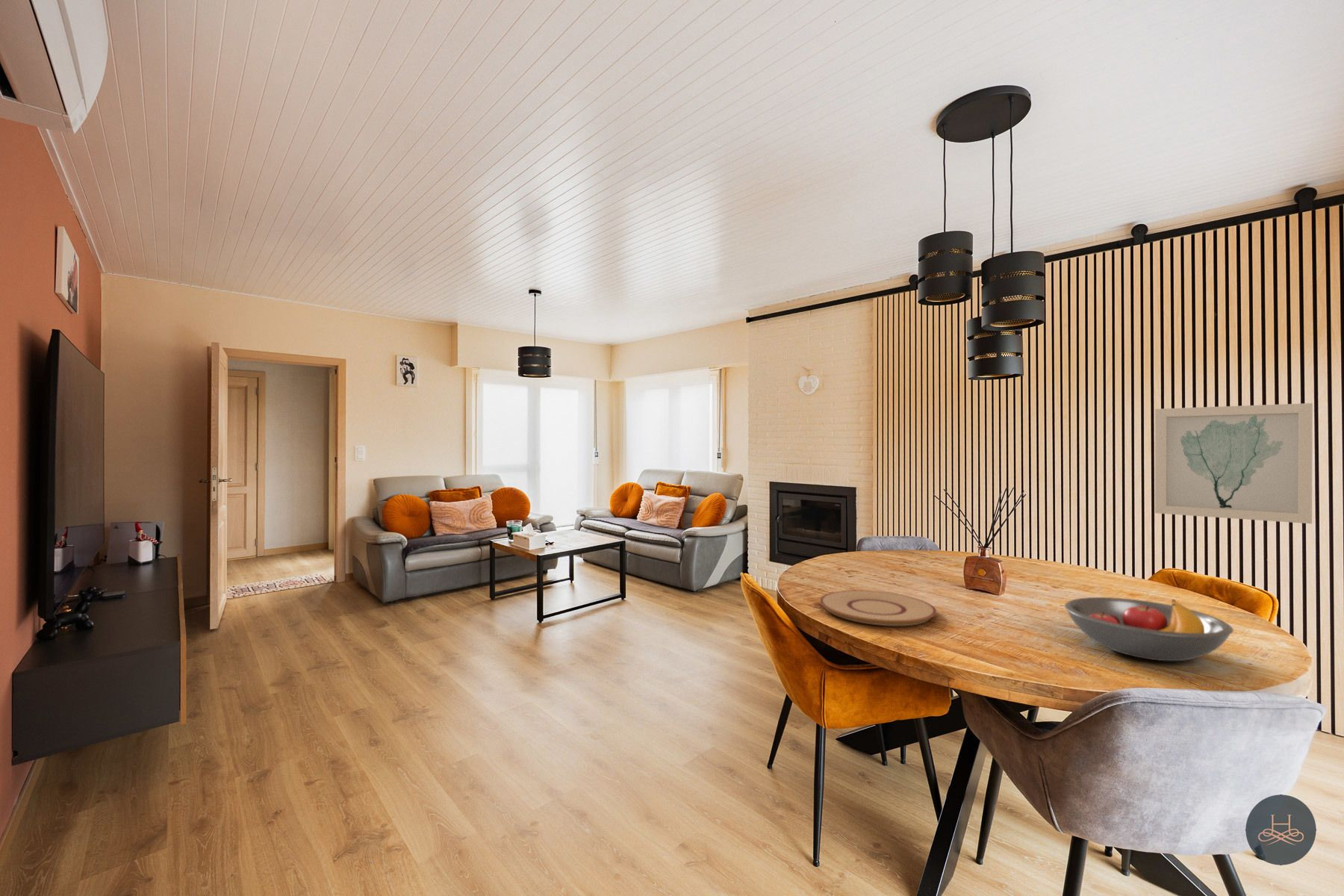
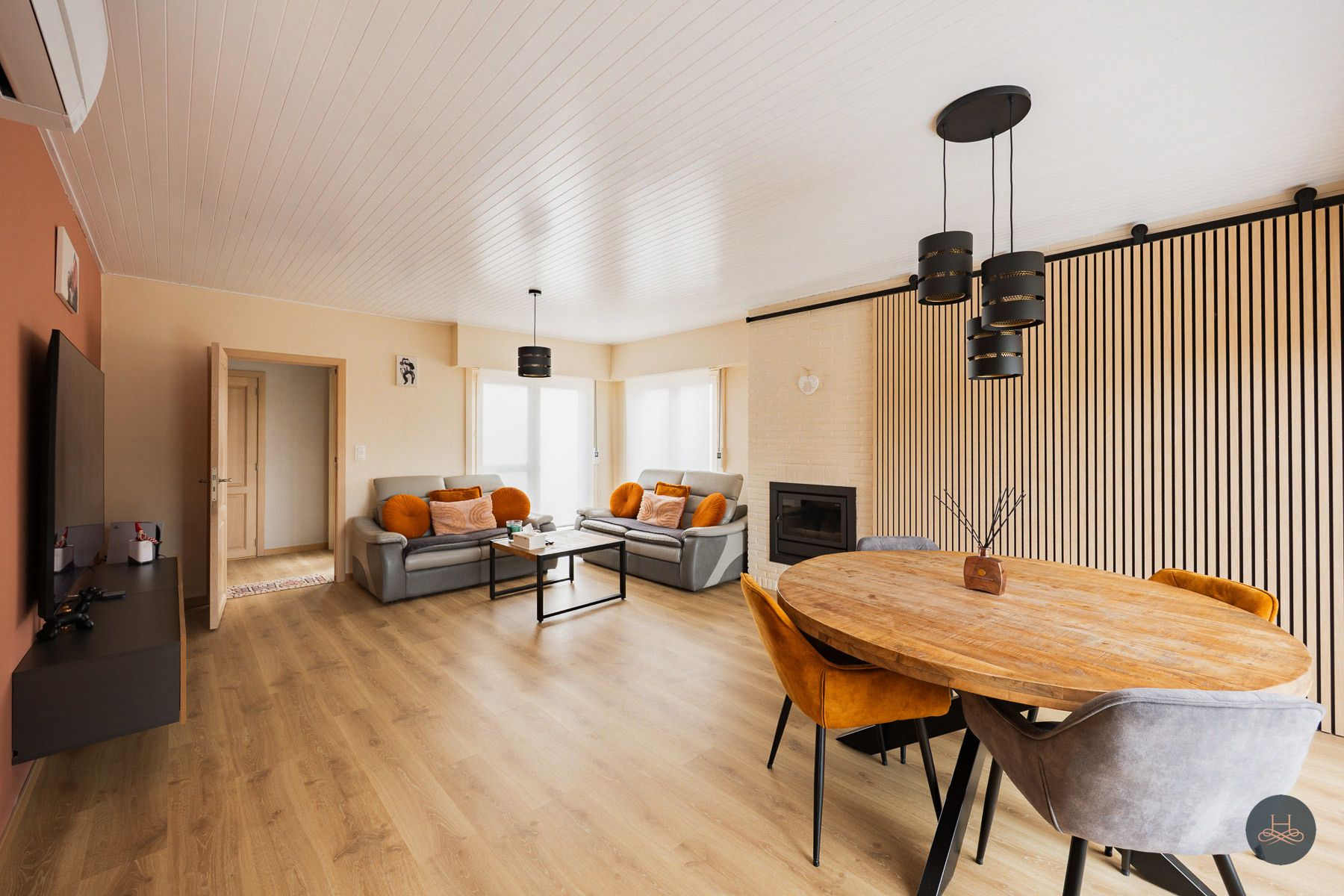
- plate (876, 607)
- fruit bowl (1142, 627)
- wall art (1228, 461)
